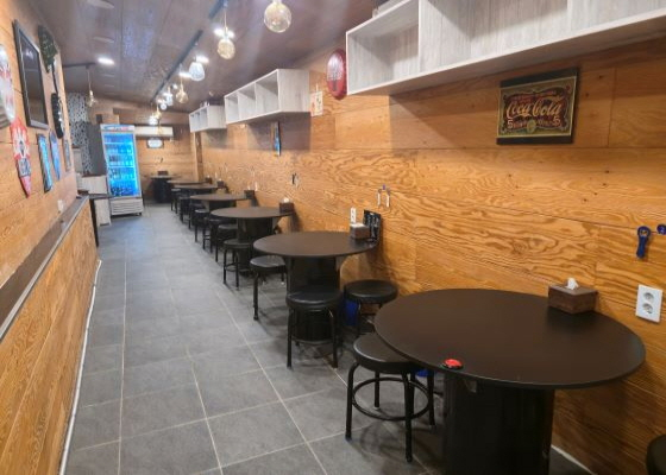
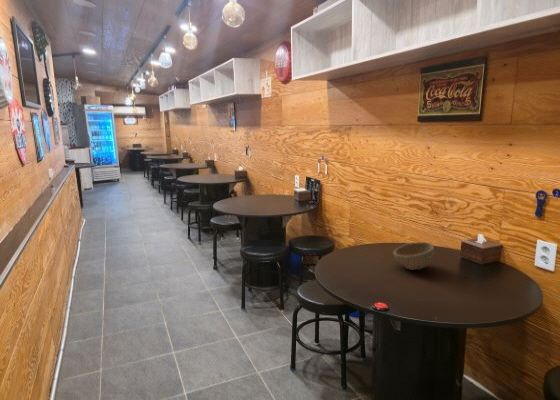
+ bowl (413, 256)
